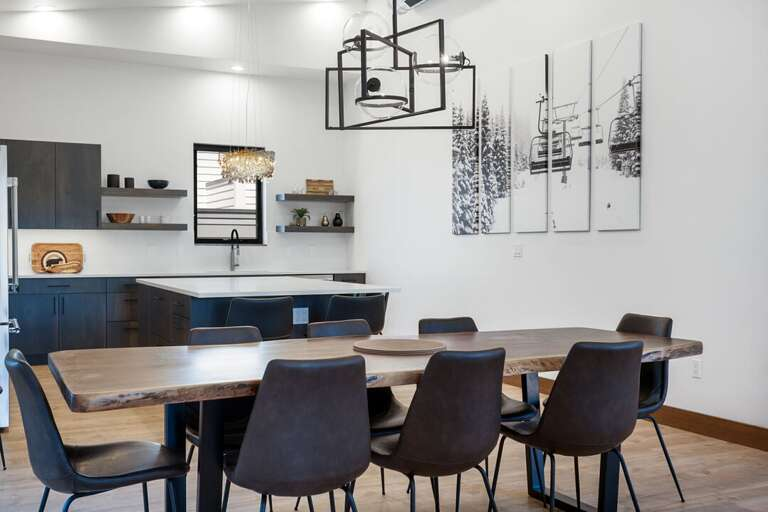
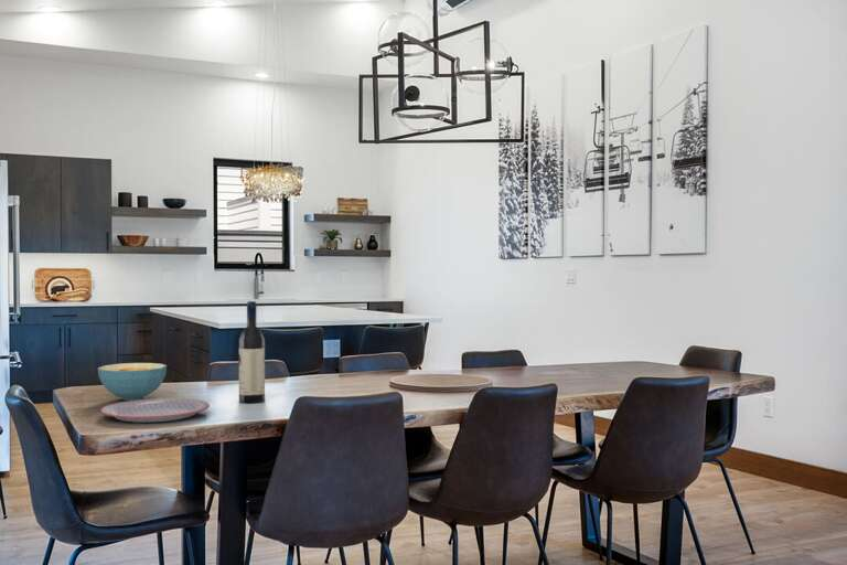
+ plate (156, 411)
+ wine bottle (251, 351)
+ cereal bowl (132, 382)
